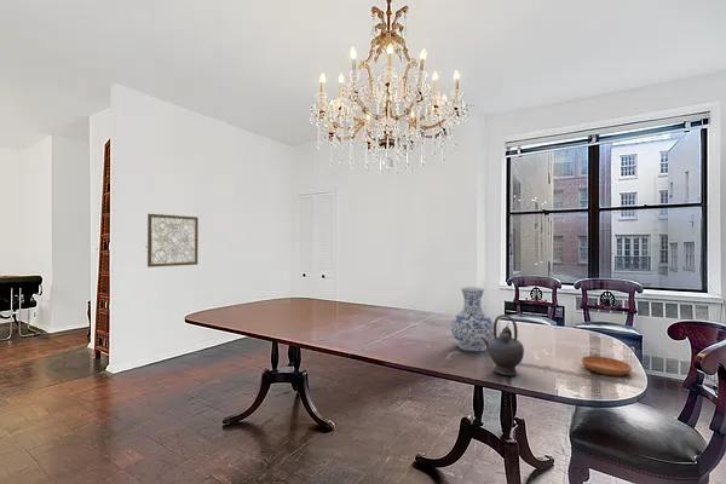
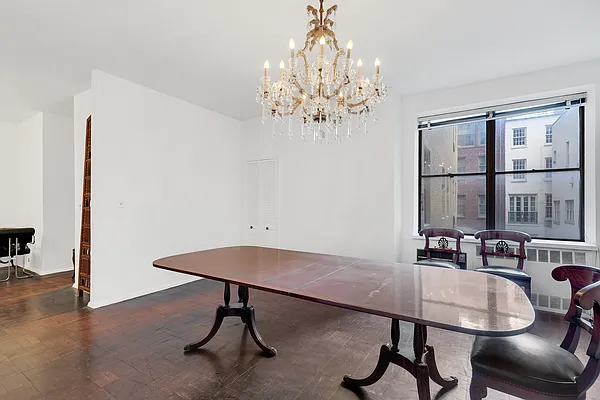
- saucer (605, 365)
- teapot (501, 342)
- vase (472, 317)
- wall art (172, 241)
